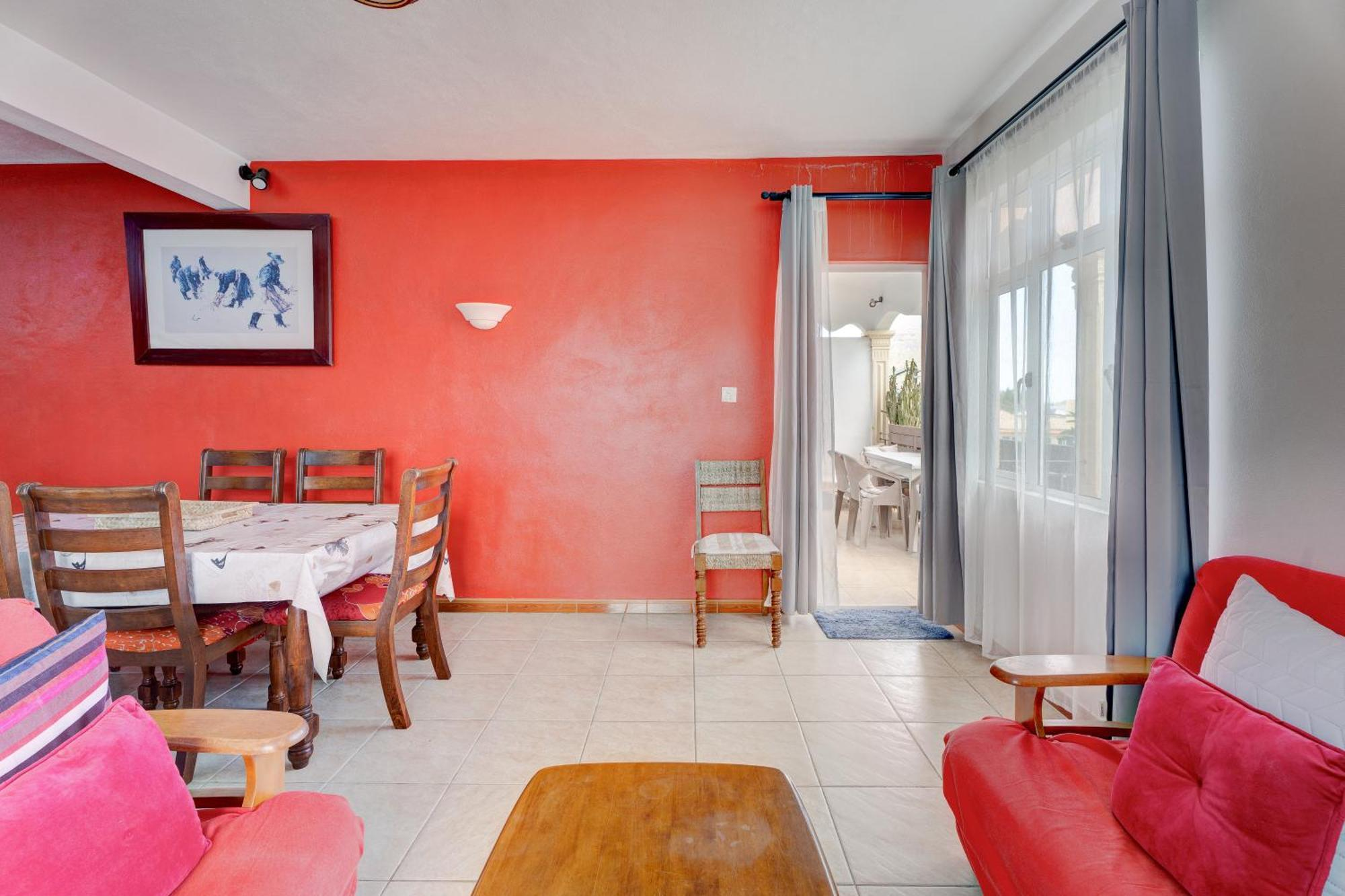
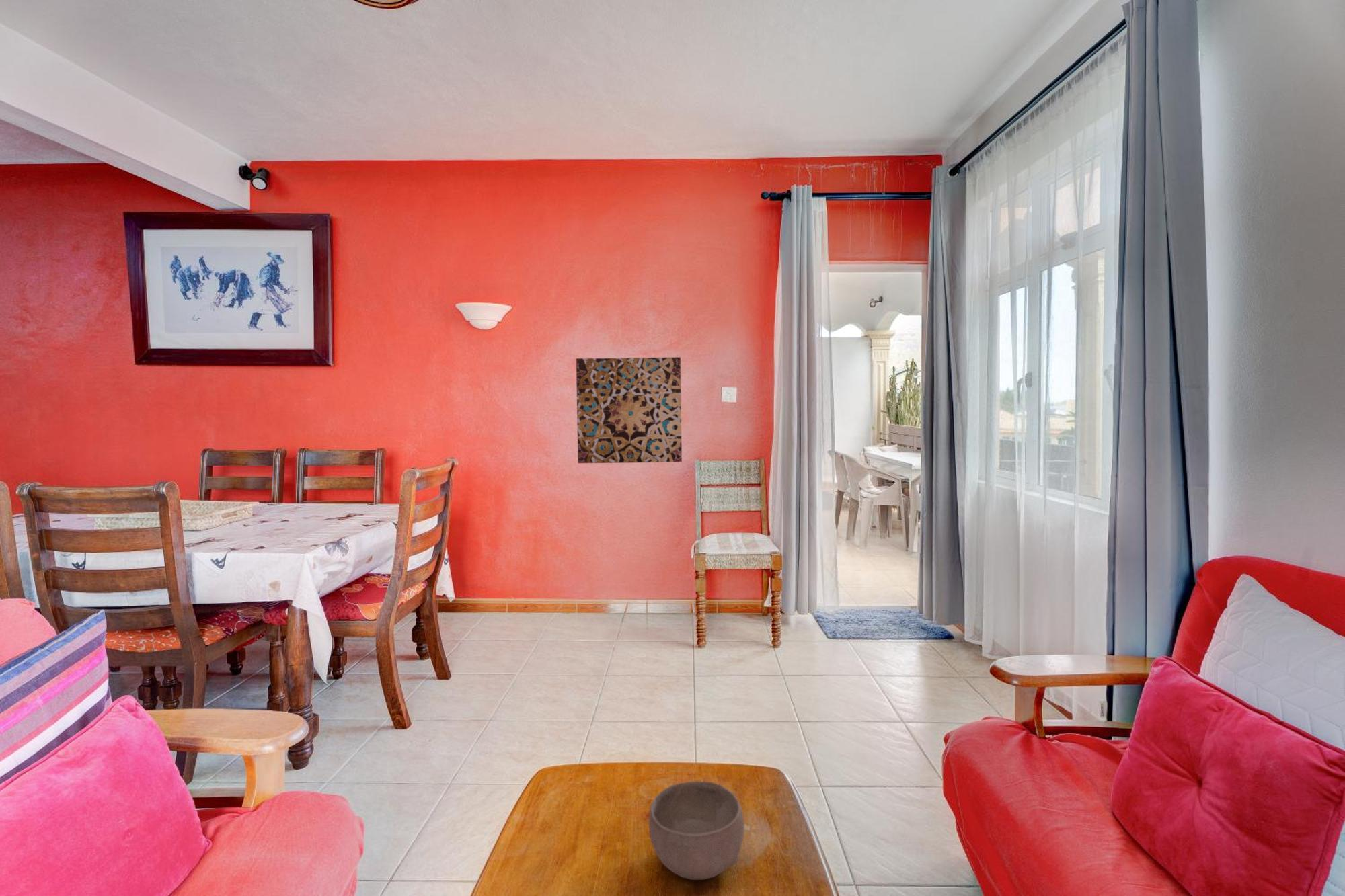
+ bowl (697, 833)
+ wall art (629, 410)
